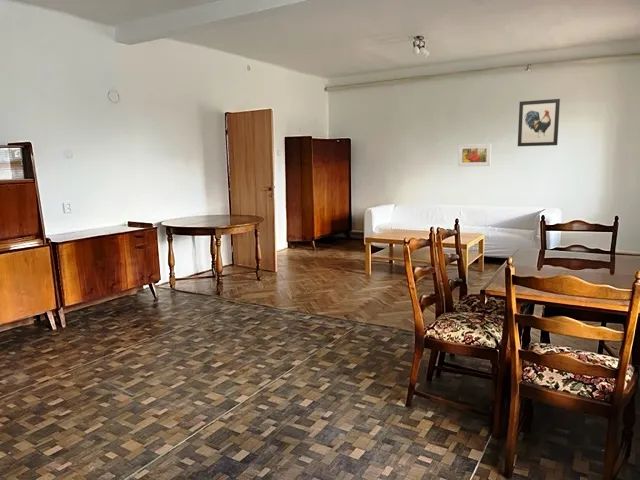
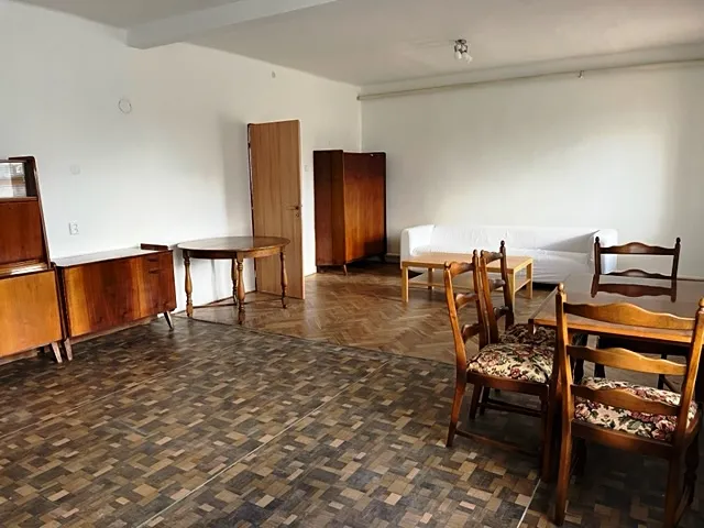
- wall art (538, 123)
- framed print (474, 155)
